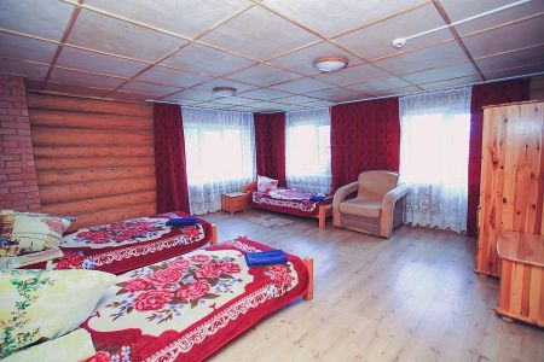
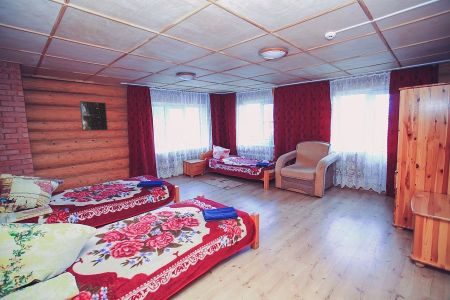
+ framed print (94, 116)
